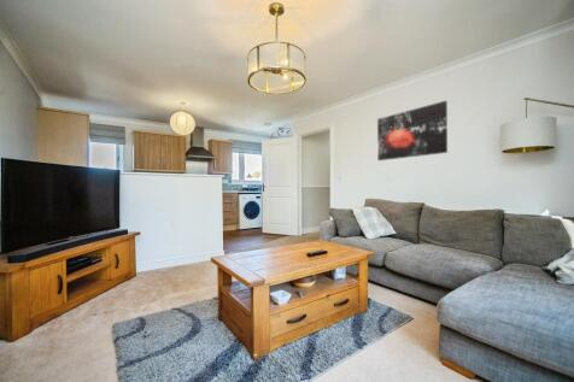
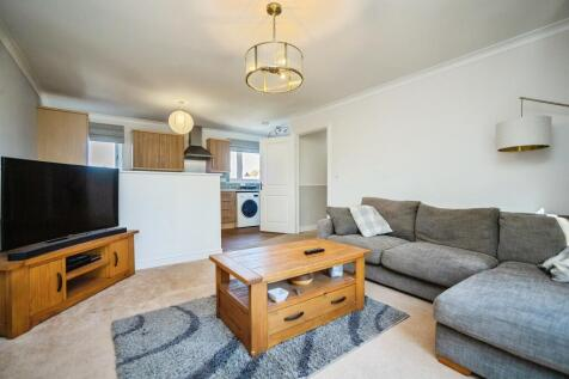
- wall art (408, 134)
